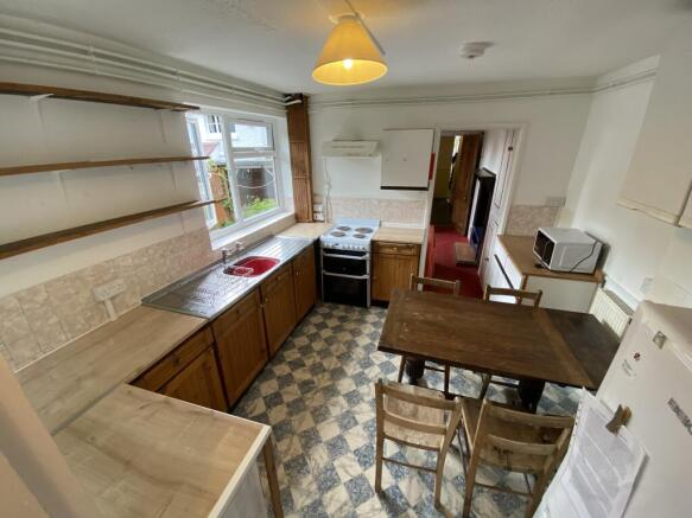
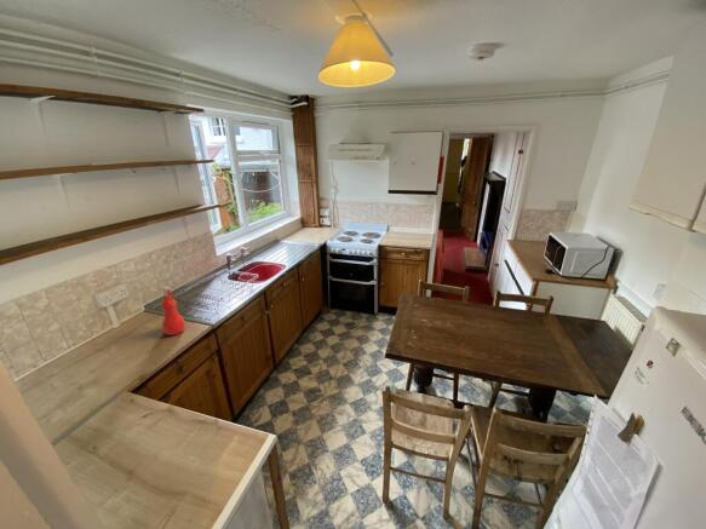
+ spray bottle (171, 309)
